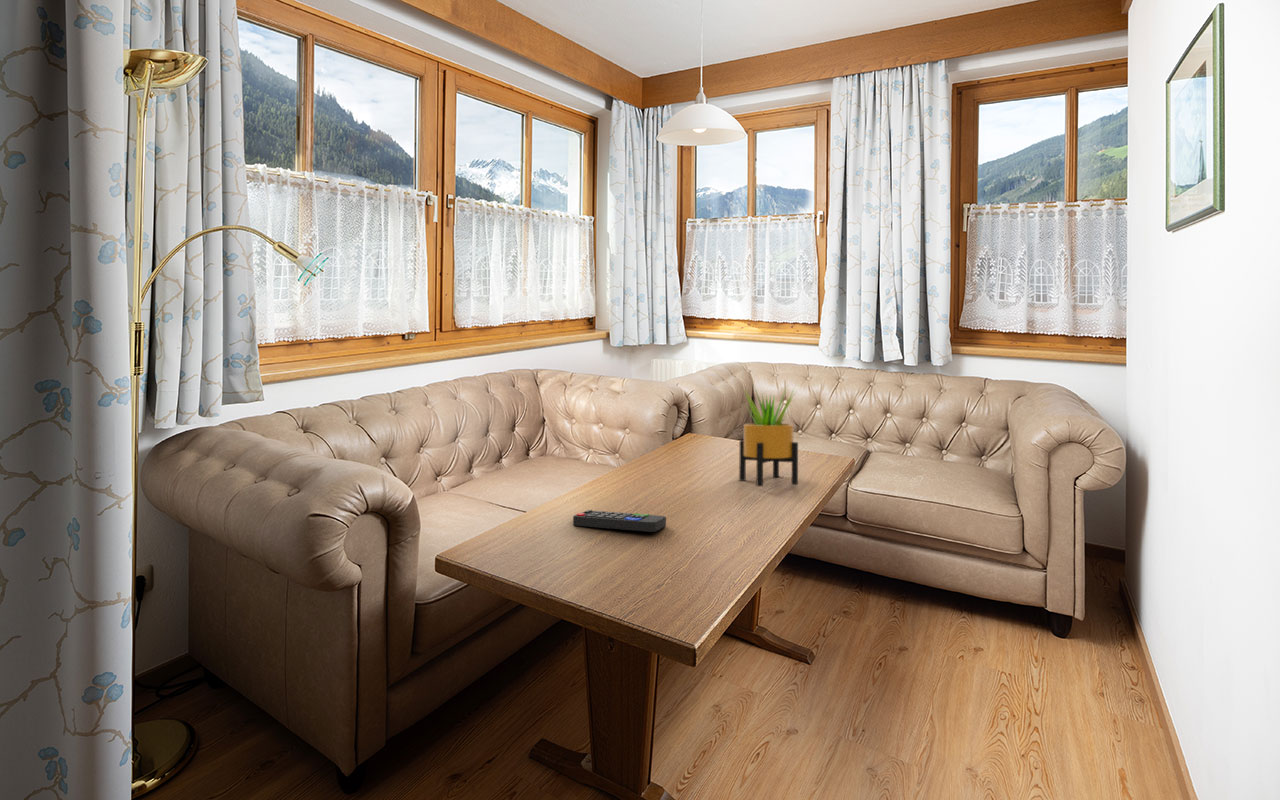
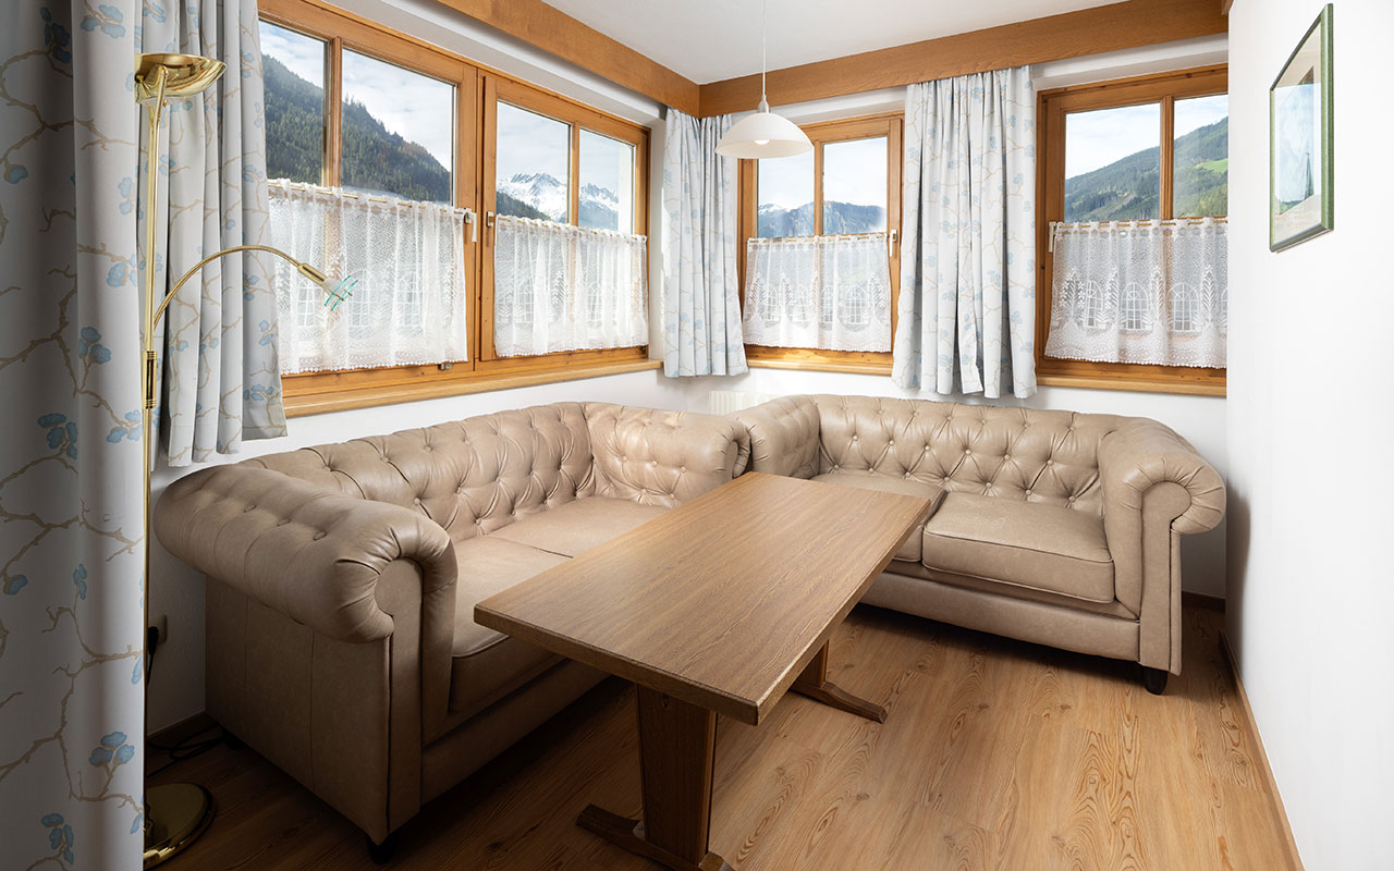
- remote control (619, 520)
- potted plant (768, 432)
